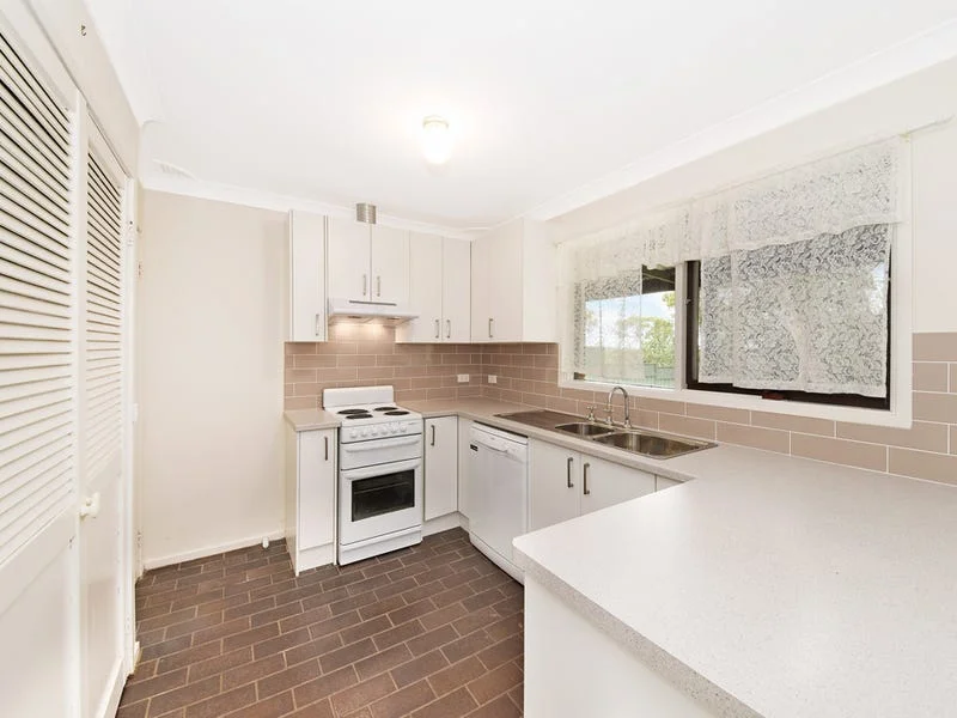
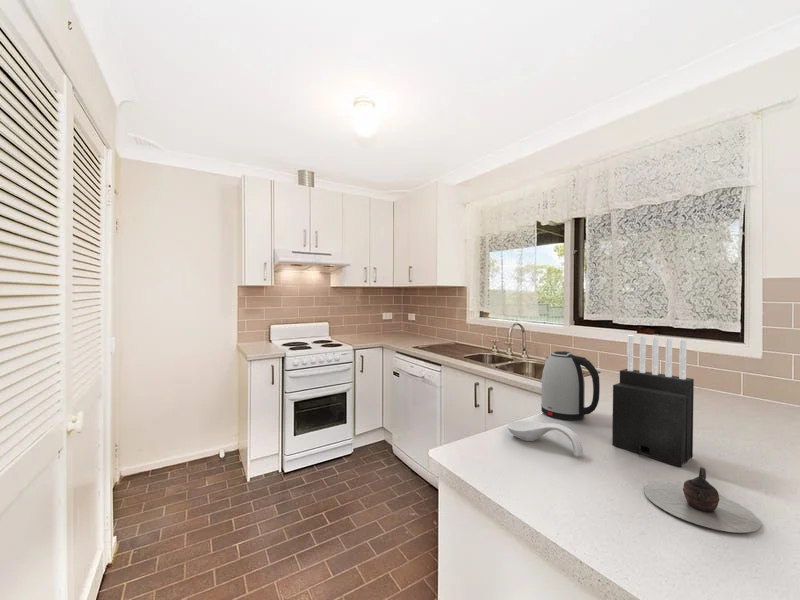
+ knife block (650, 394)
+ kettle (569, 383)
+ teapot (697, 485)
+ spoon rest (542, 432)
